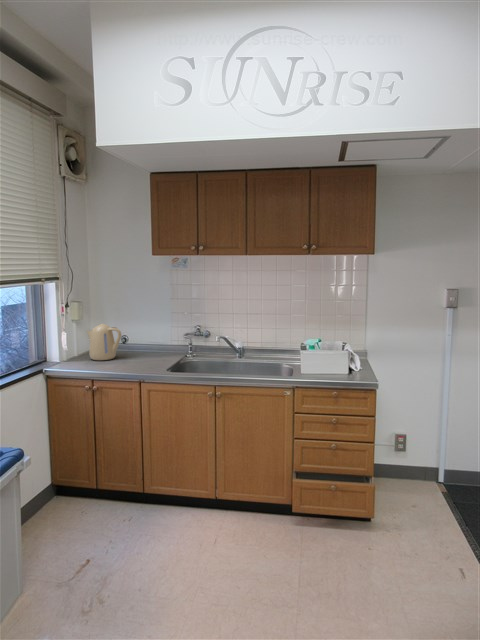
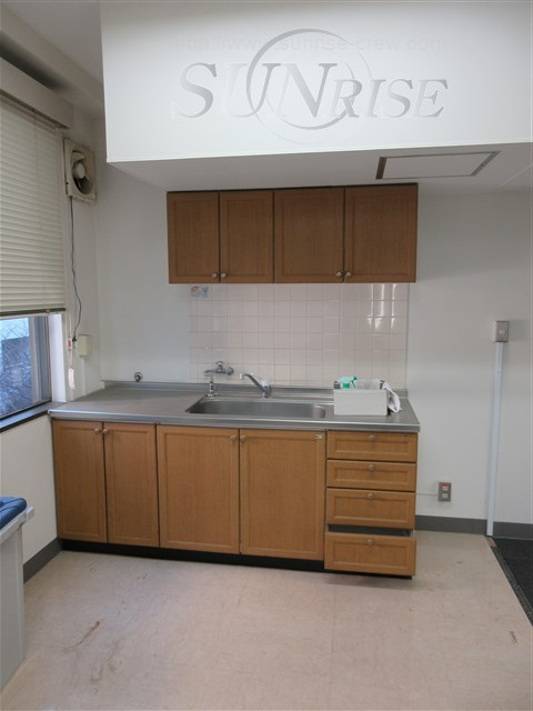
- kettle (104, 341)
